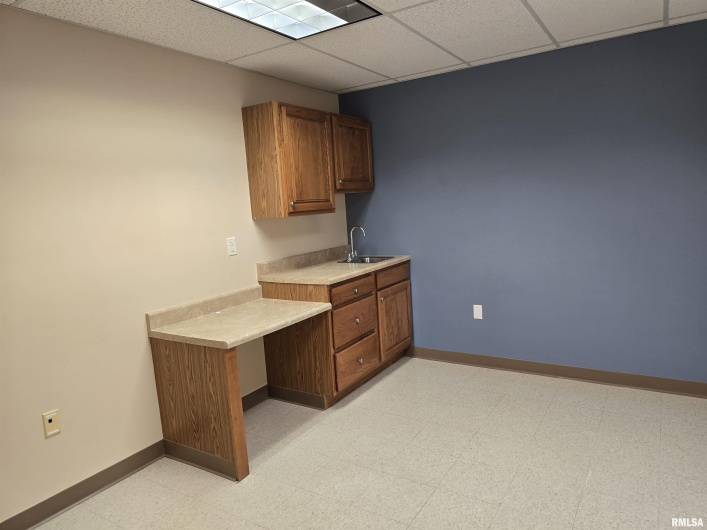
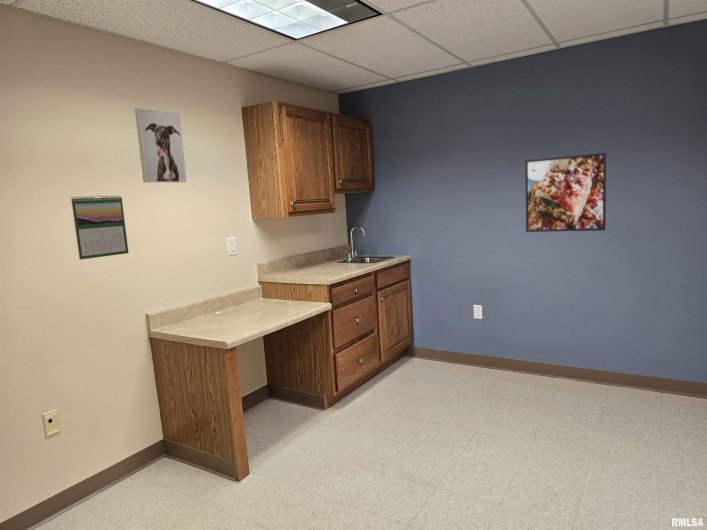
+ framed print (161, 147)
+ calendar (101, 225)
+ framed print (564, 194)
